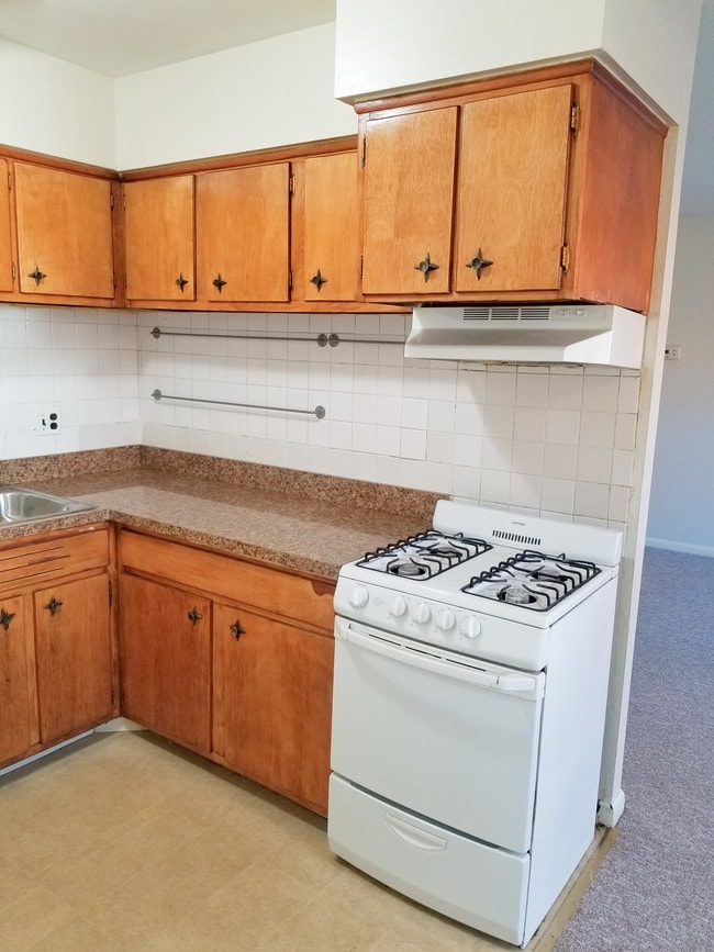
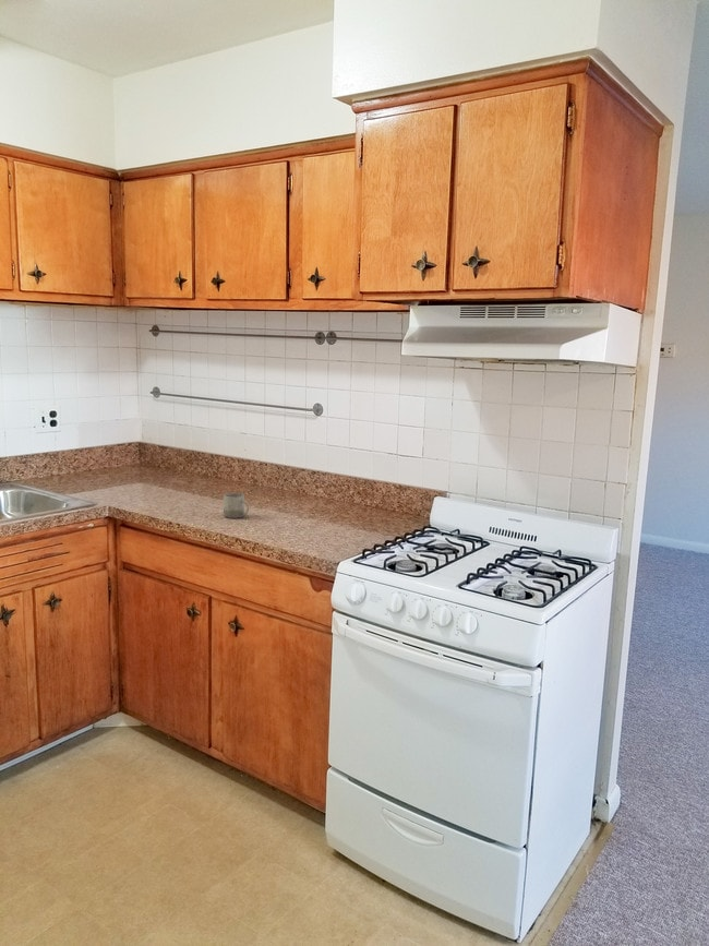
+ cup (237, 505)
